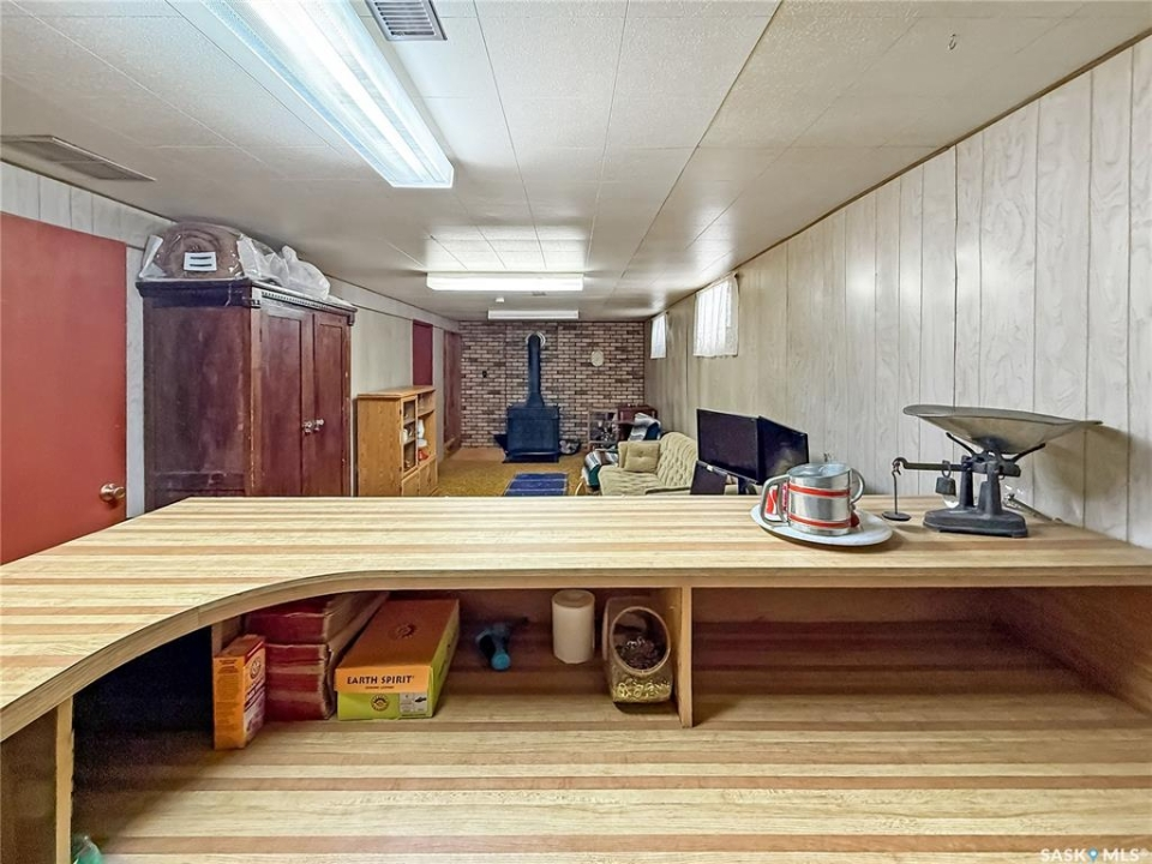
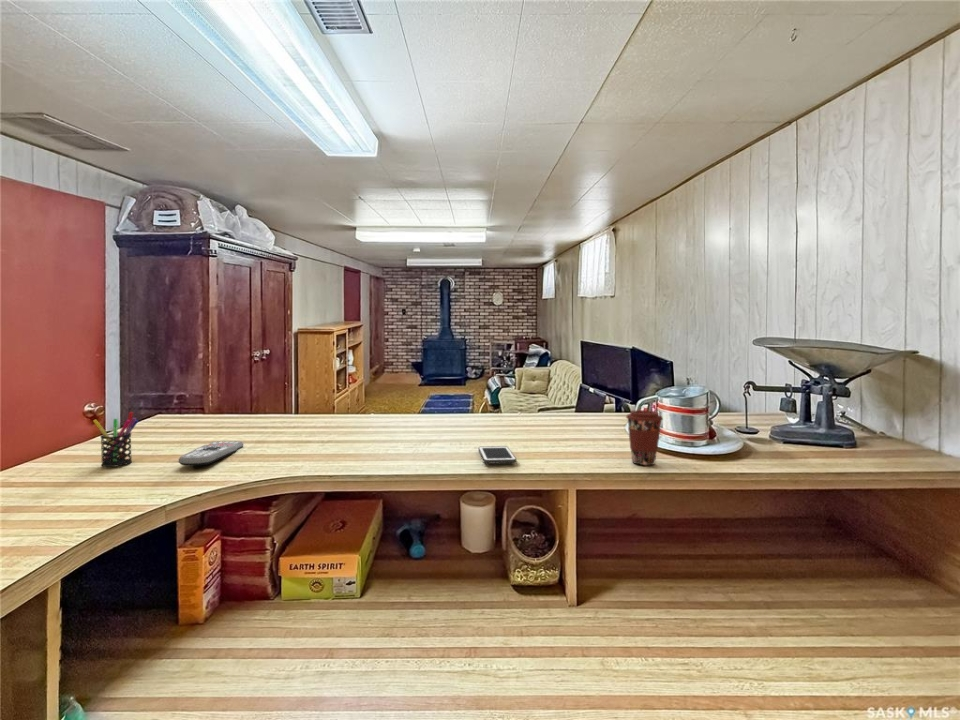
+ cell phone (496, 454)
+ remote control (211, 452)
+ pen holder (117, 437)
+ coffee cup (643, 437)
